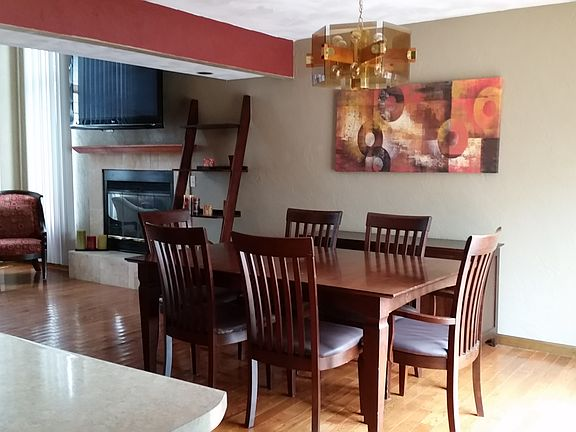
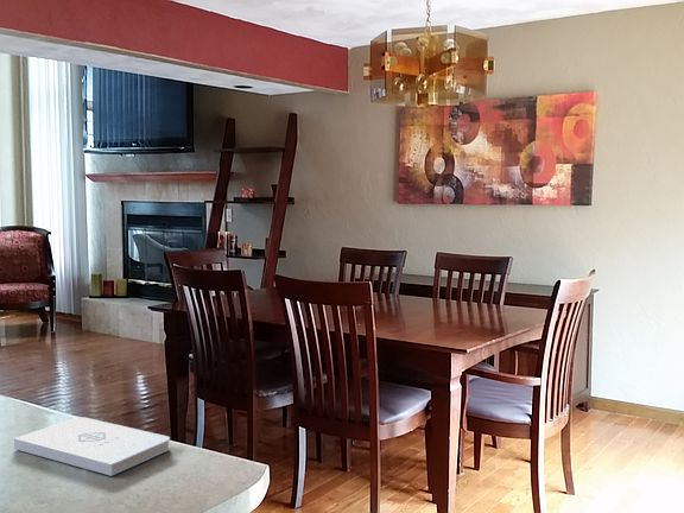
+ notepad (94, 443)
